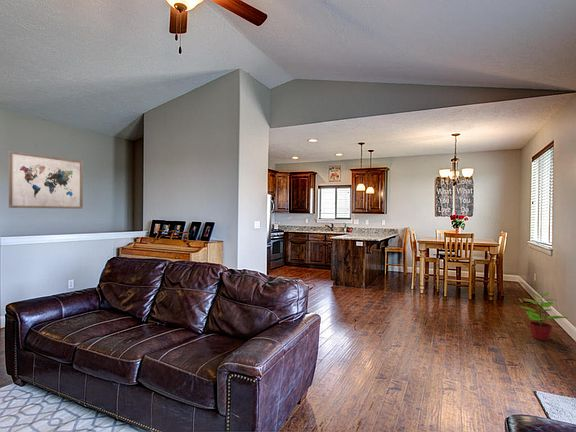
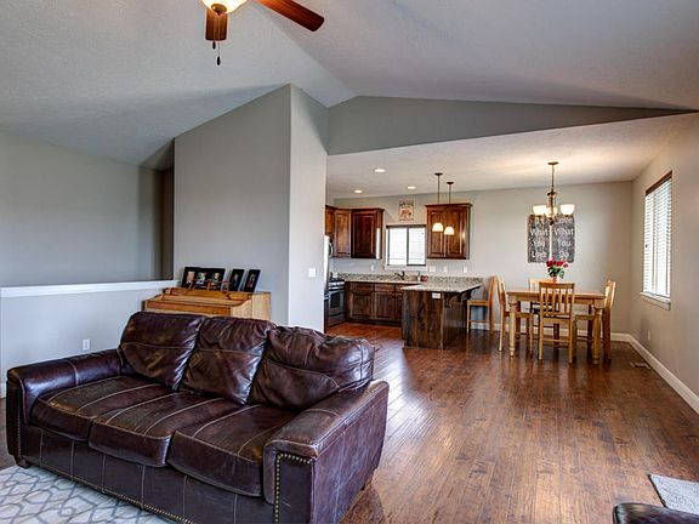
- wall art (48, 182)
- potted plant (541, 312)
